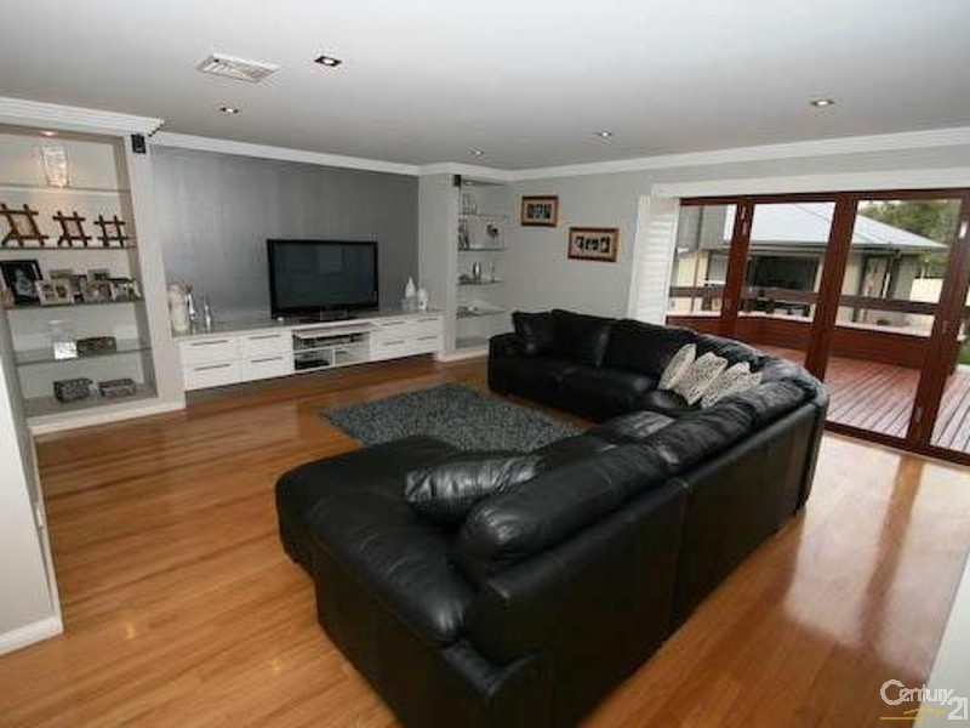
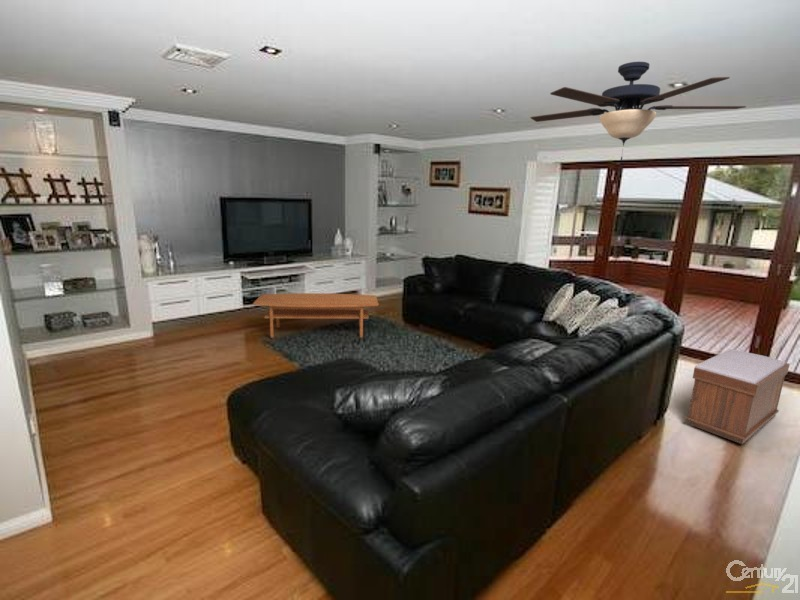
+ bench (736, 392)
+ ceiling fan (626, 122)
+ coffee table (318, 315)
